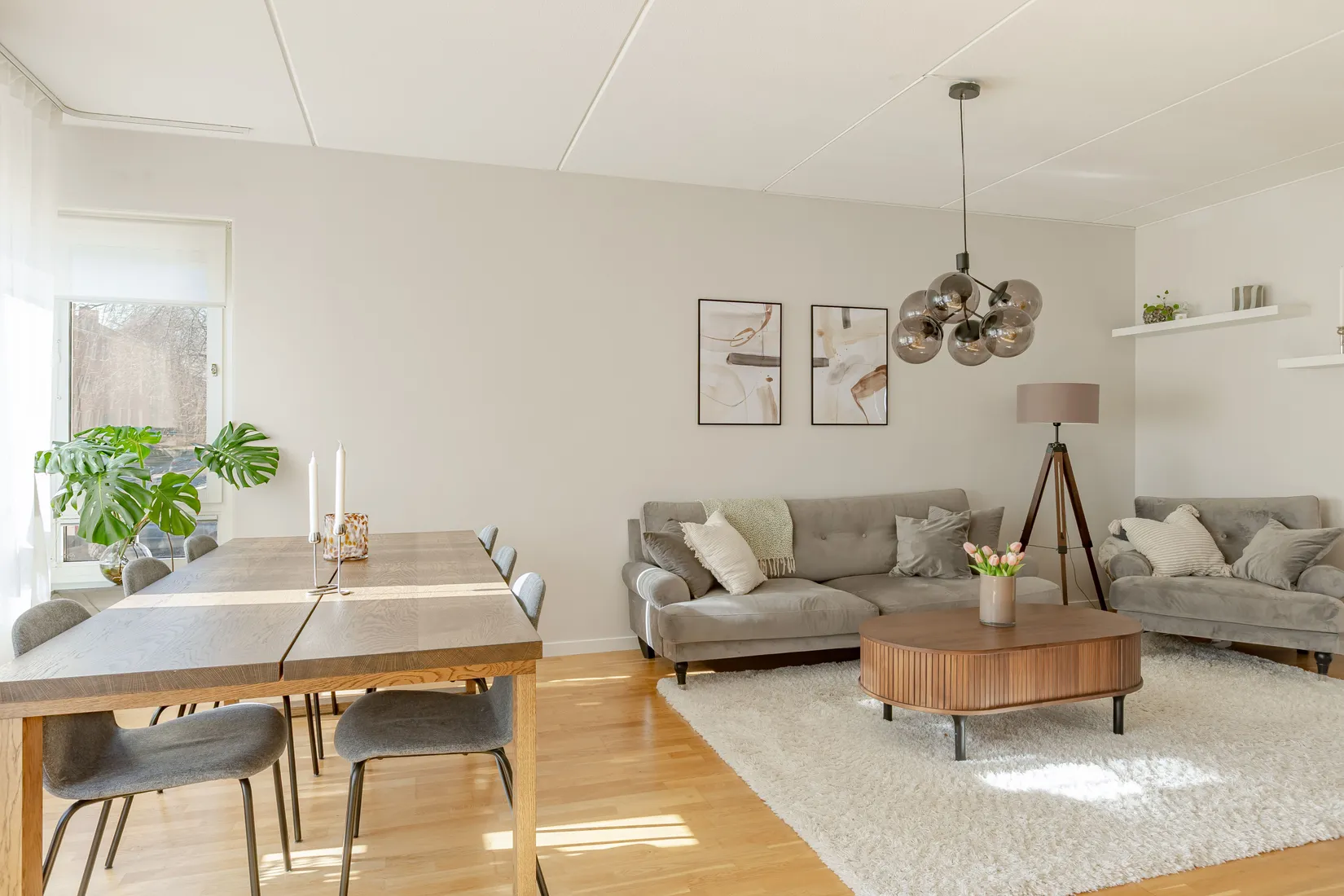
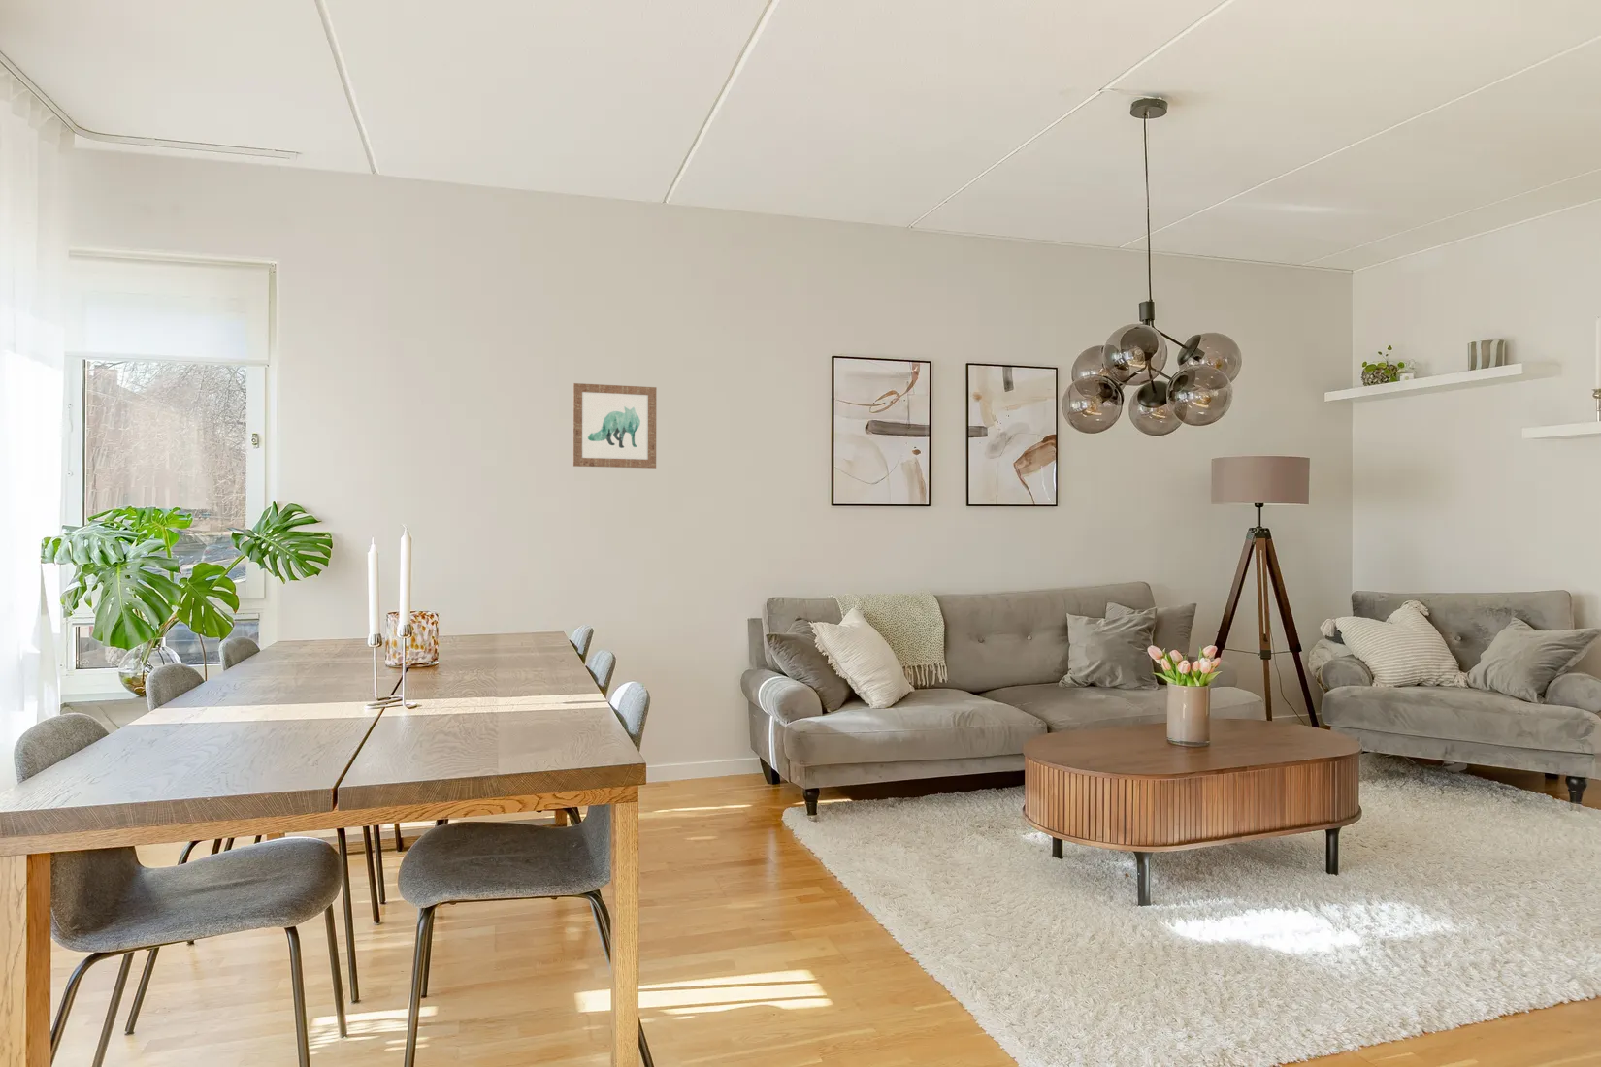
+ wall art (615, 426)
